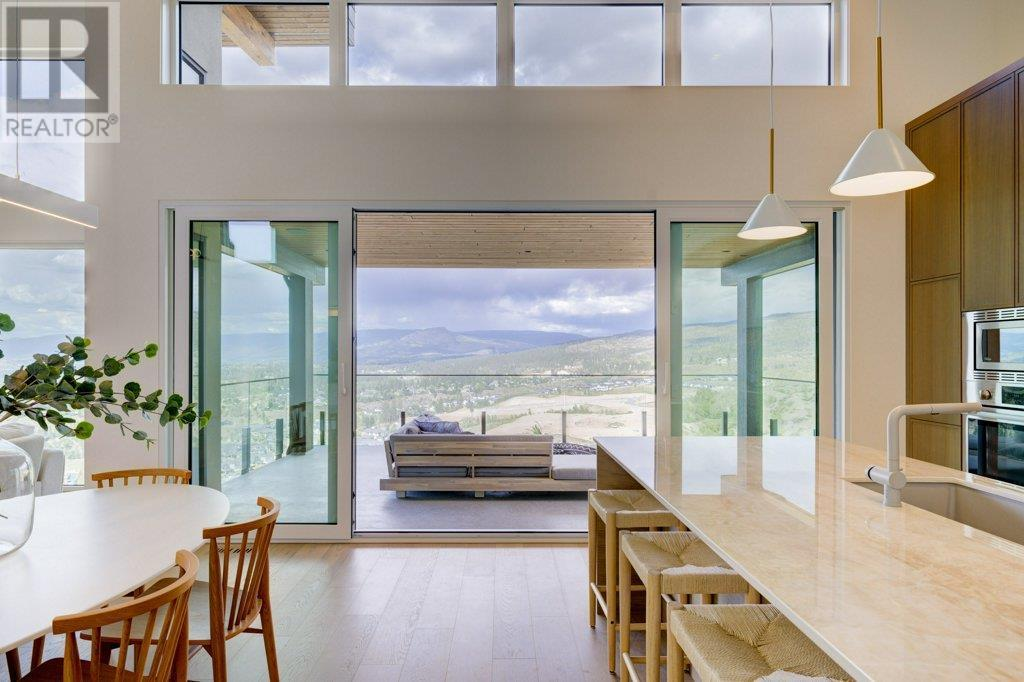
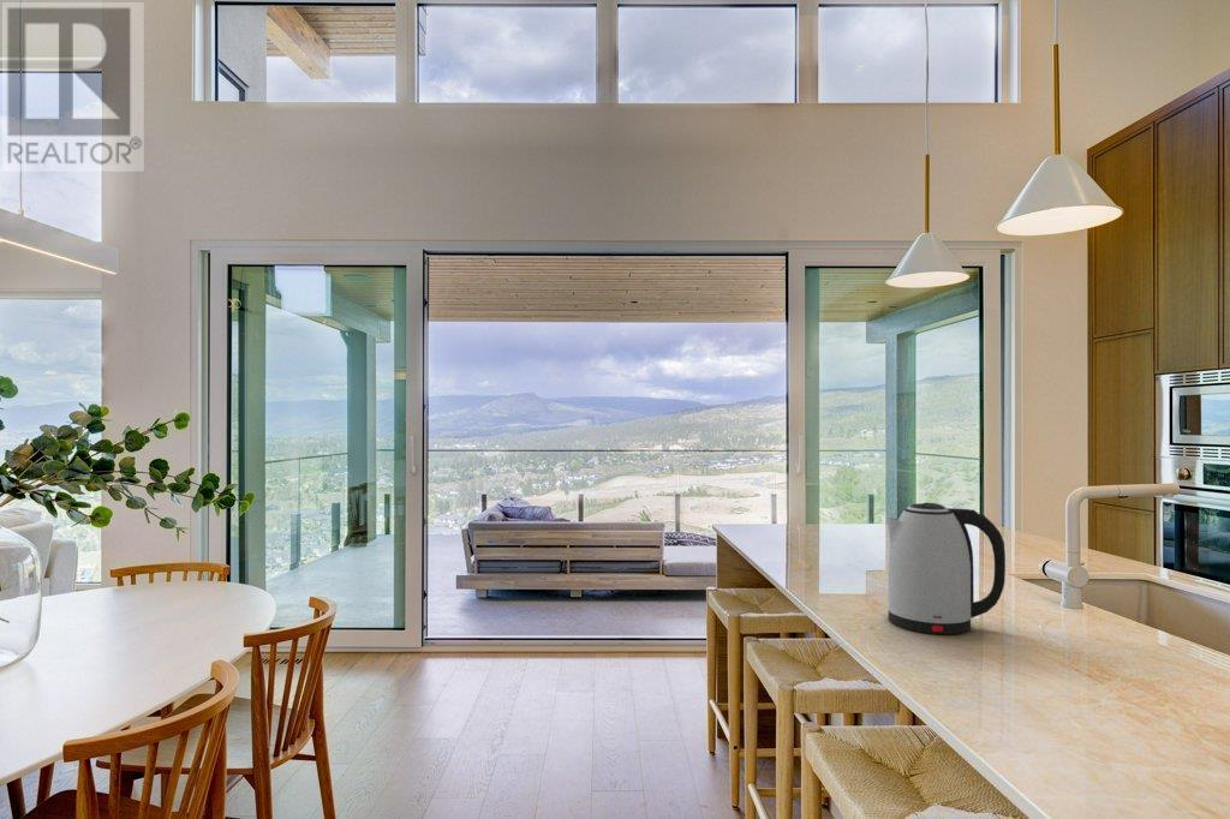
+ kettle (944, 563)
